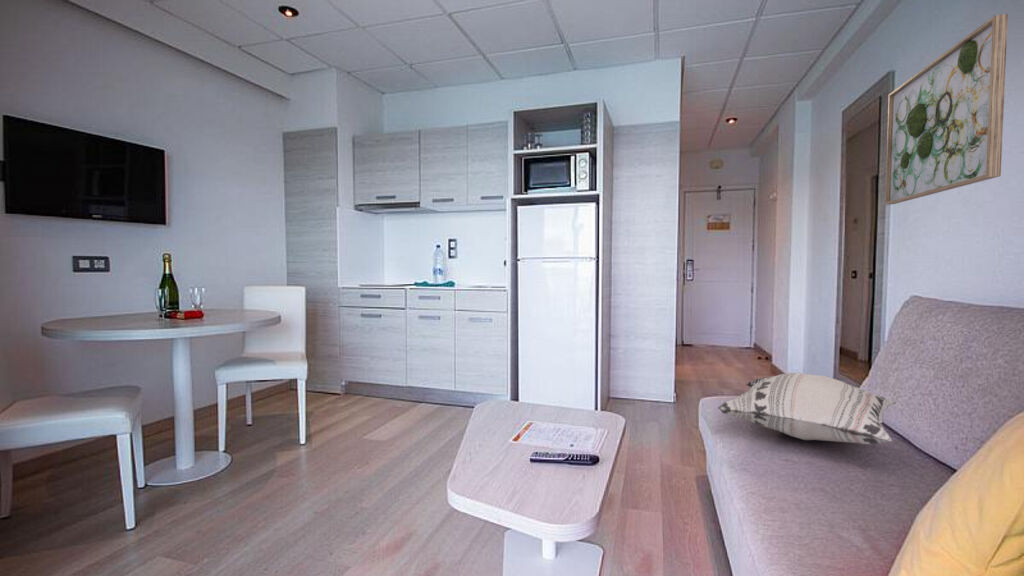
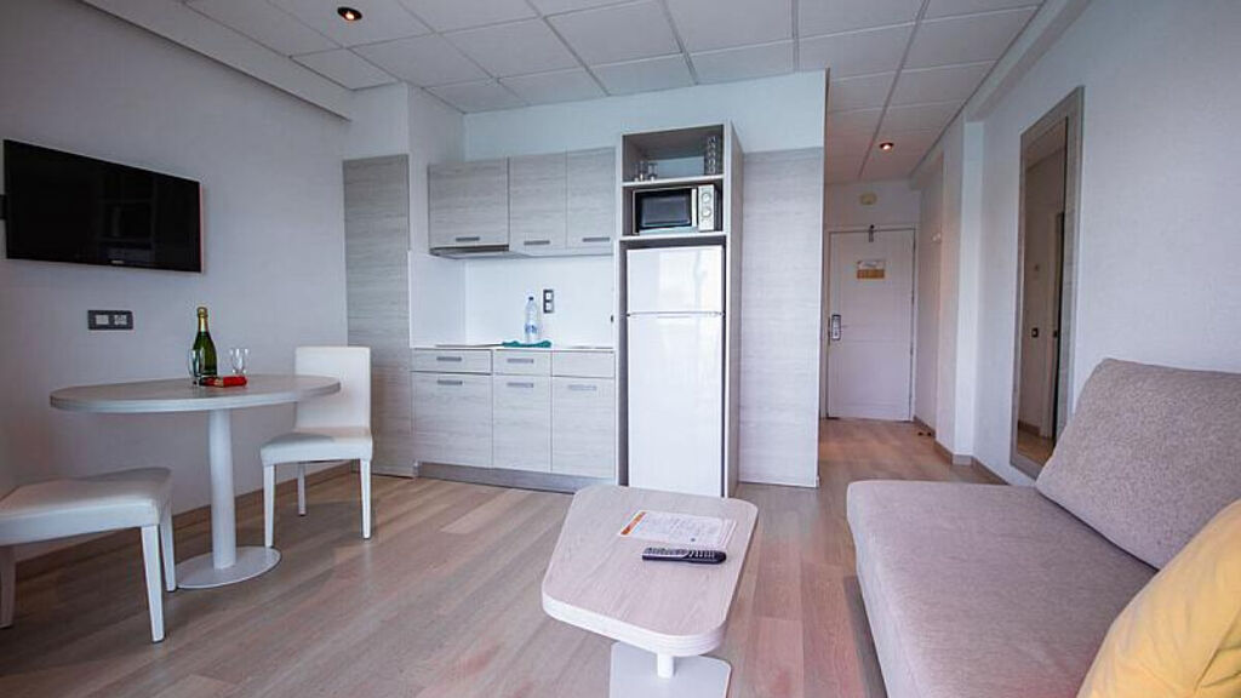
- wall art (931, 128)
- decorative pillow (807, 405)
